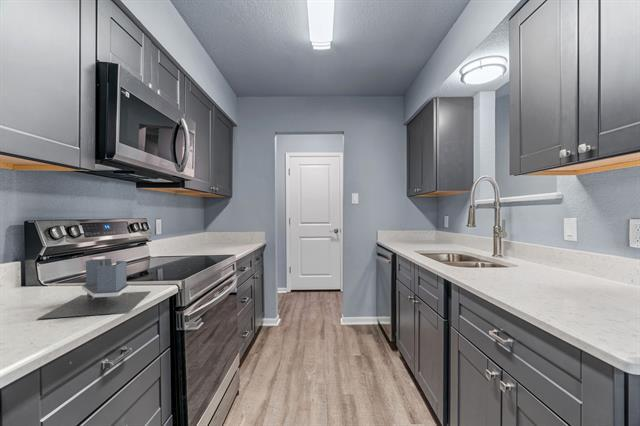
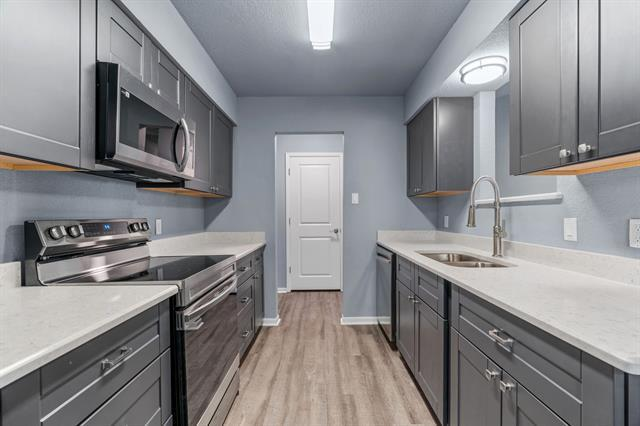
- utensil holder (102, 282)
